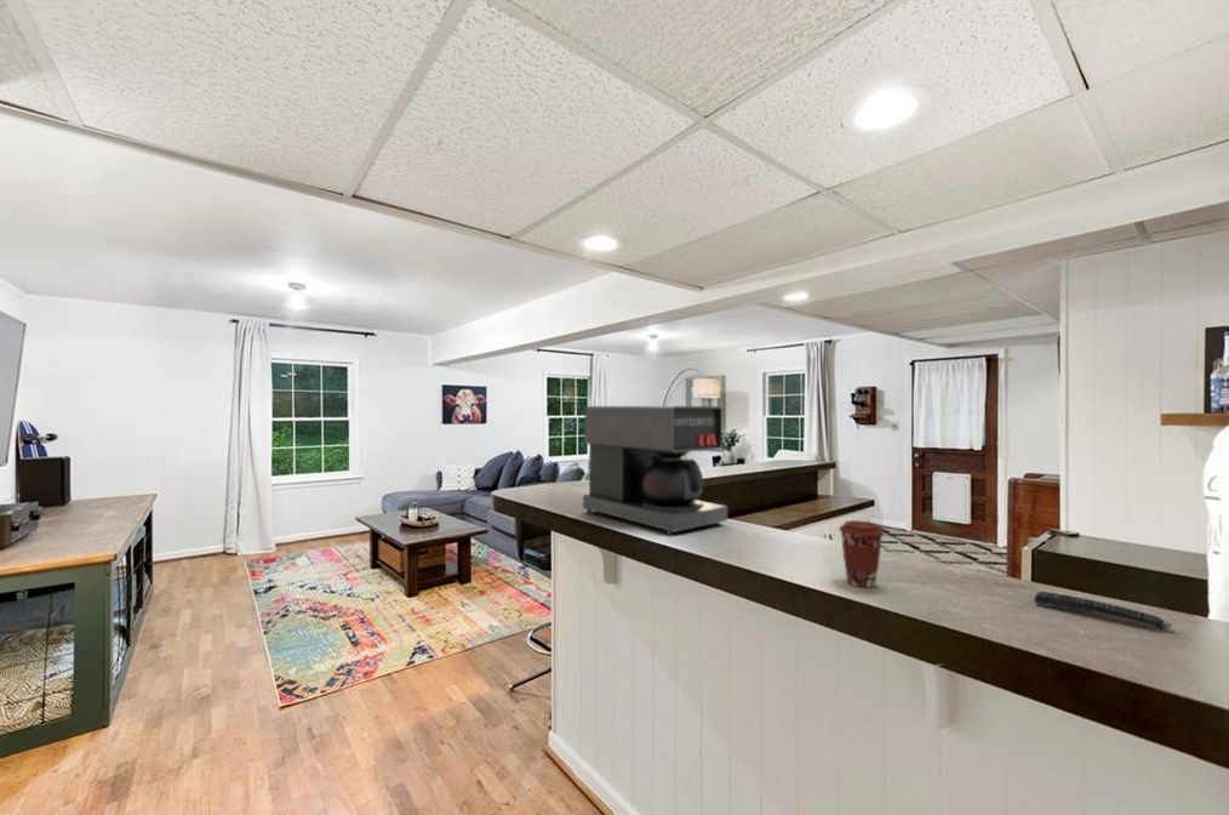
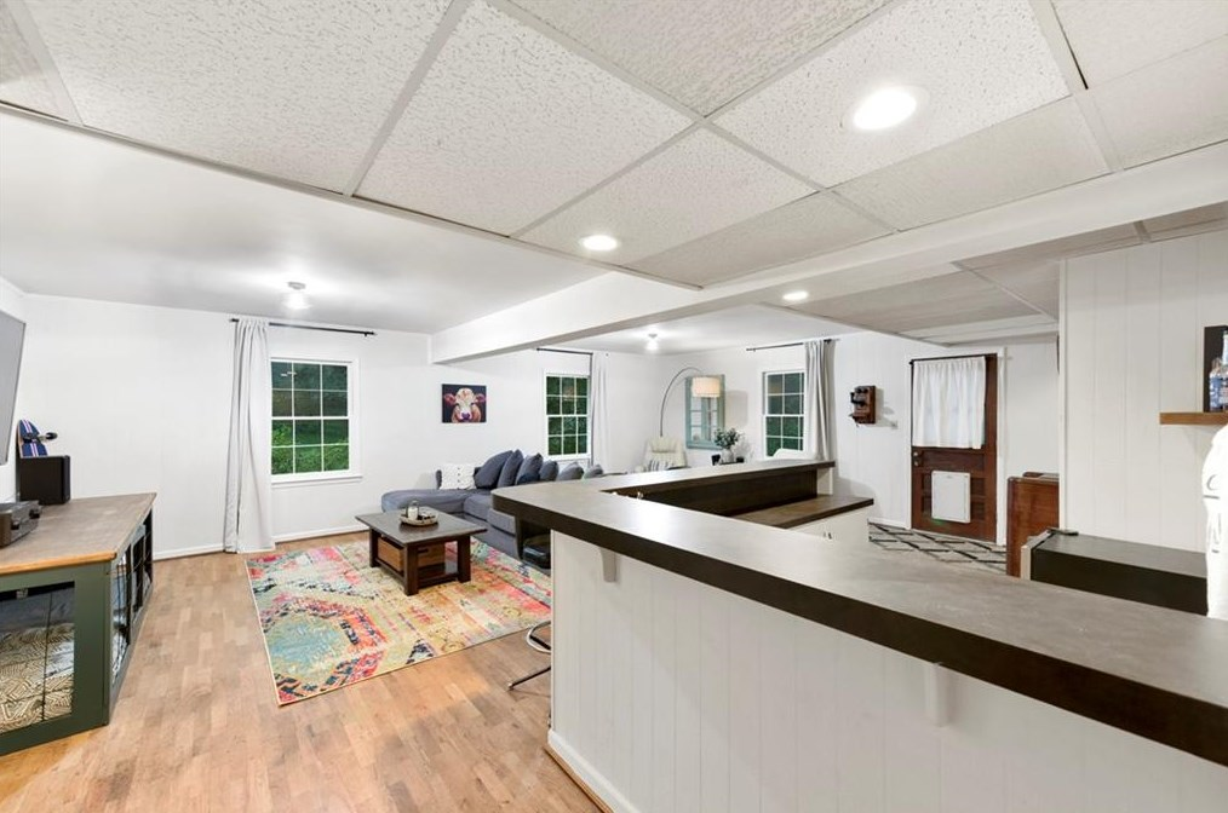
- coffee maker (650, 461)
- remote control (1098, 609)
- coffee cup (861, 553)
